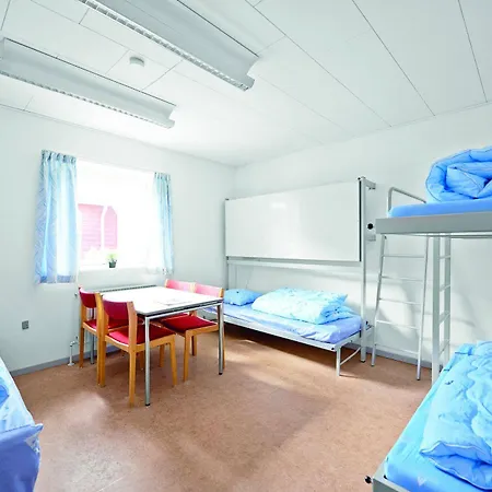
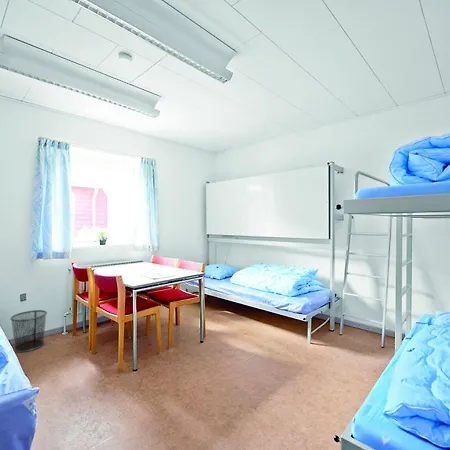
+ waste bin (29, 330)
